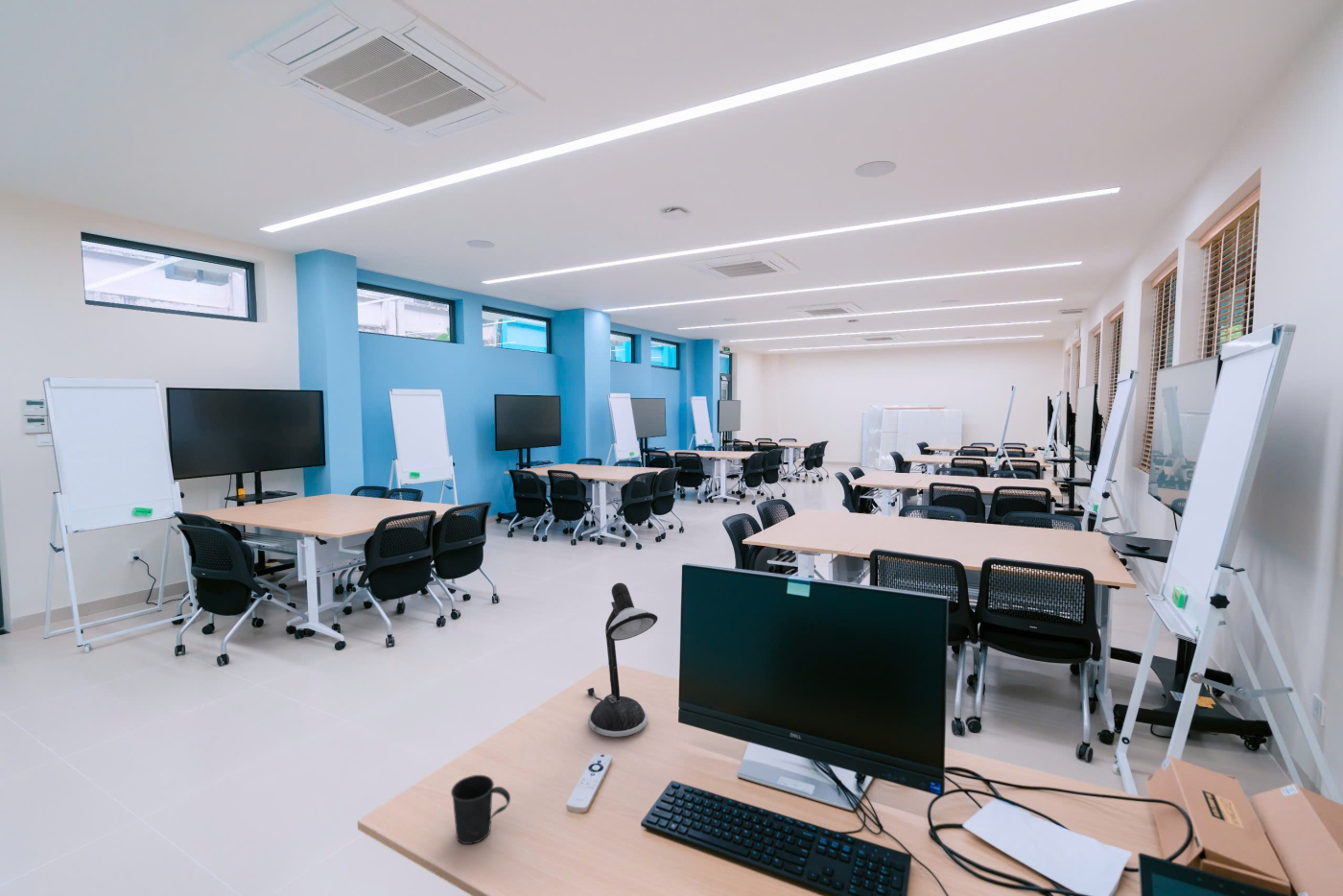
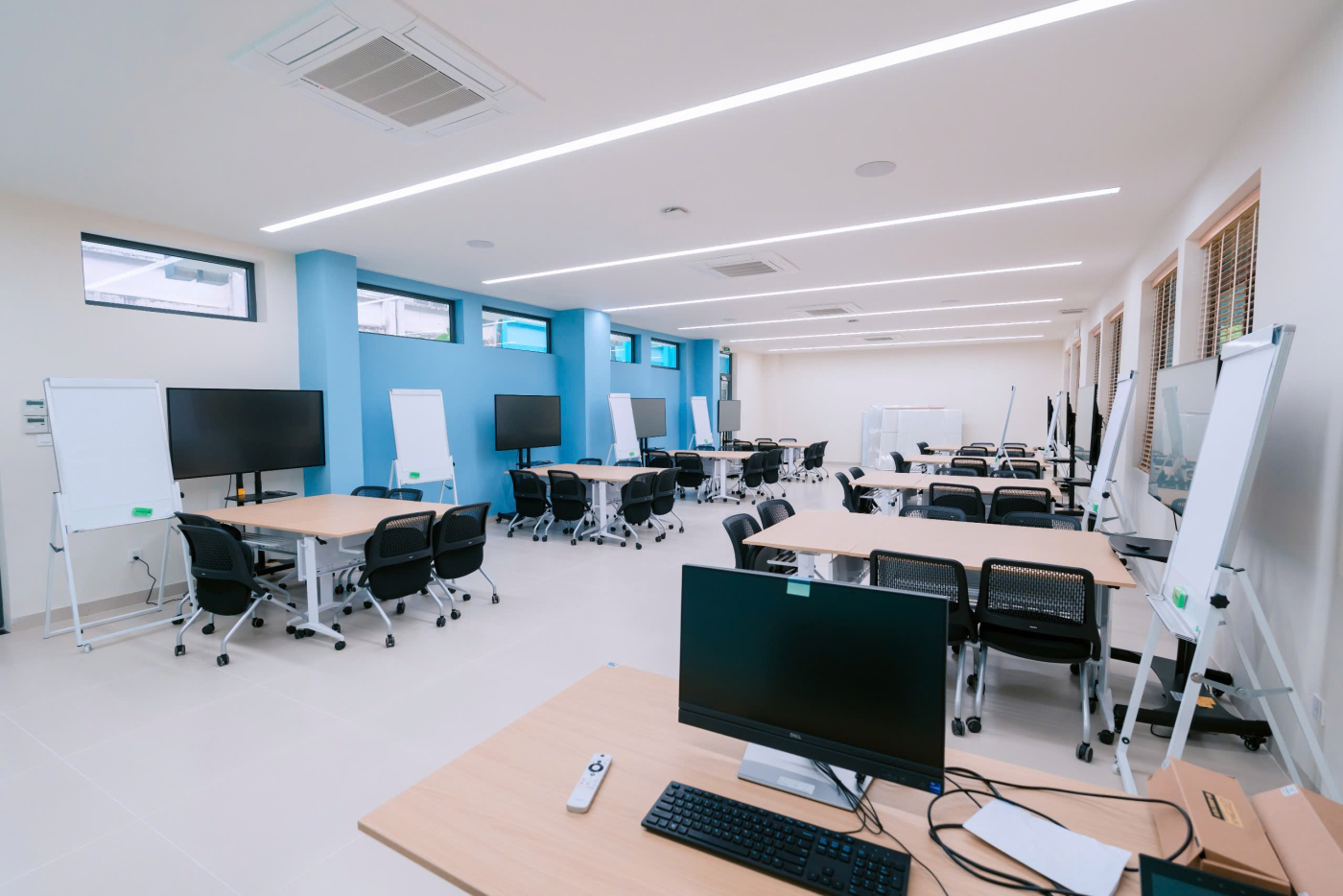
- mug (481, 810)
- desk lamp (614, 650)
